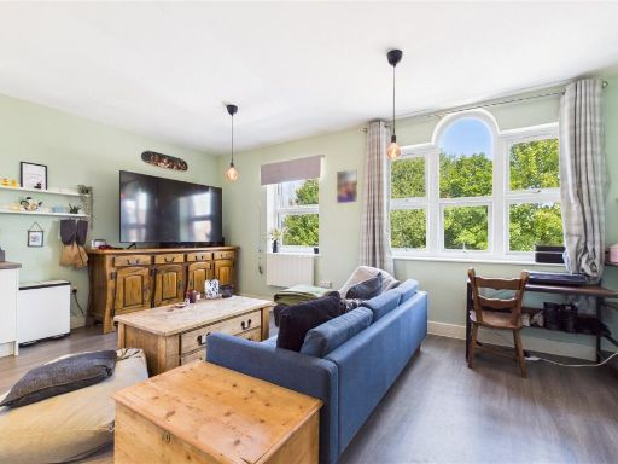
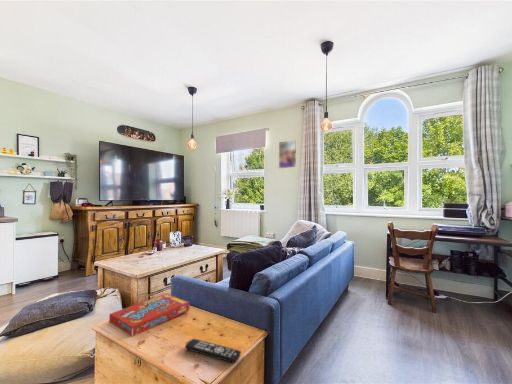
+ snack box (151, 312)
+ remote control (212, 350)
